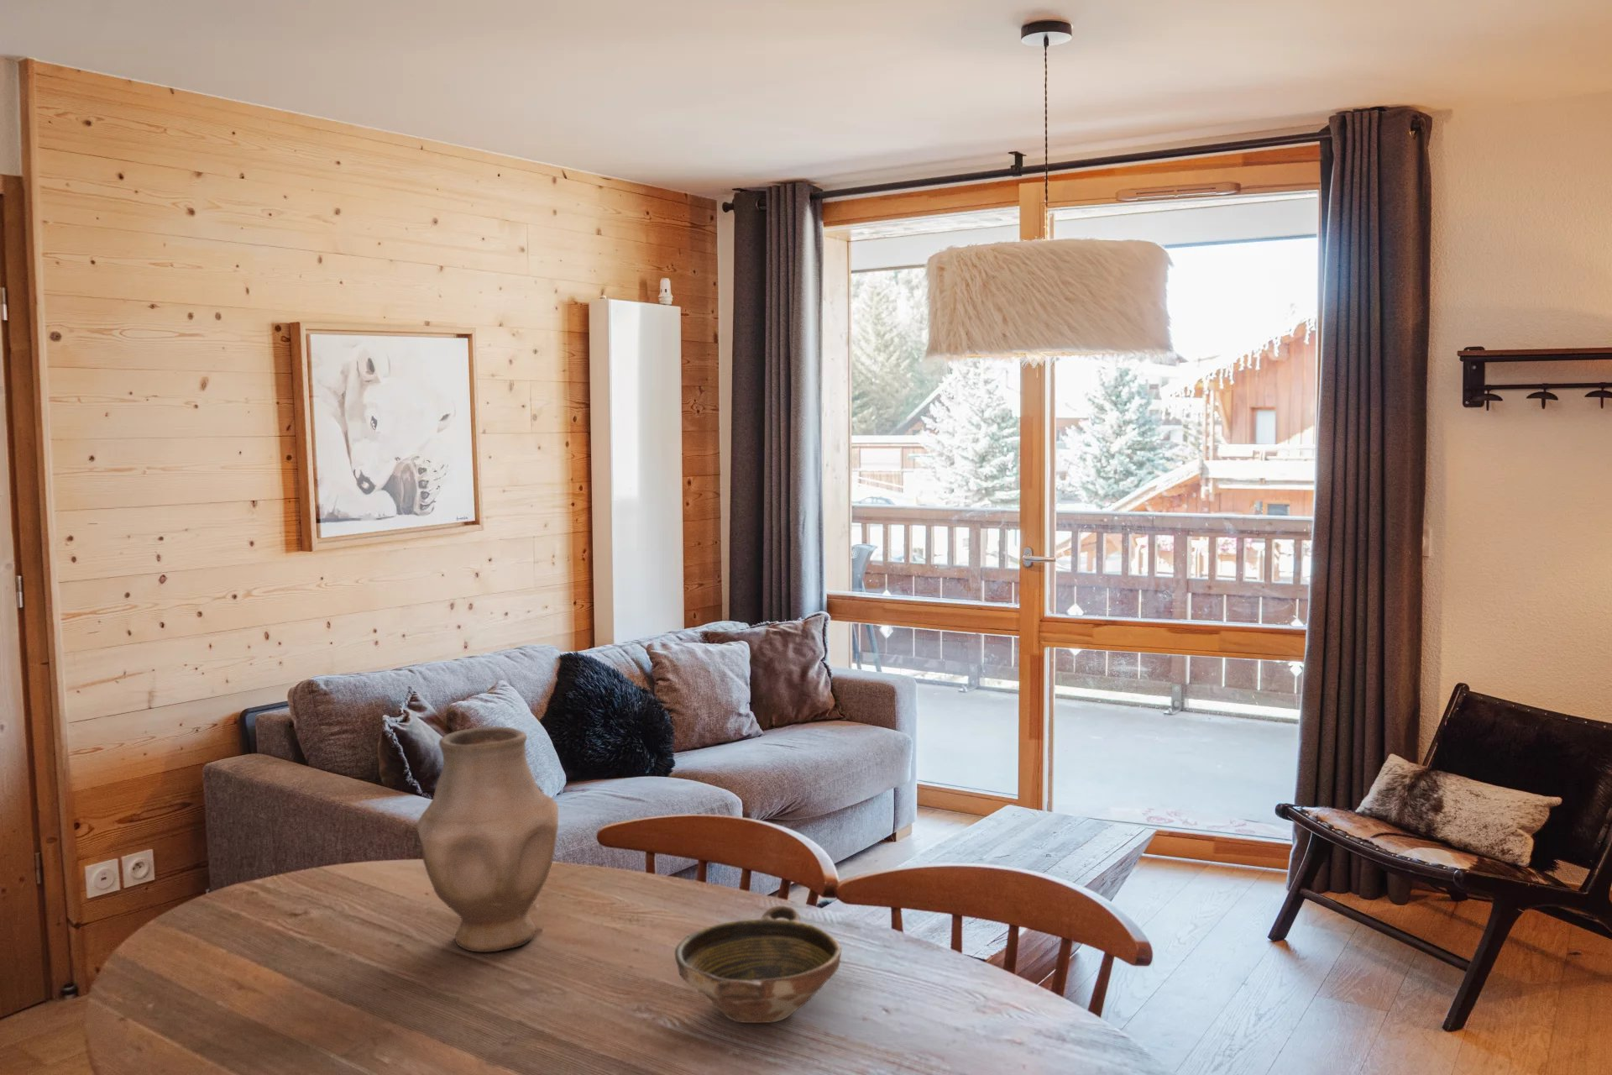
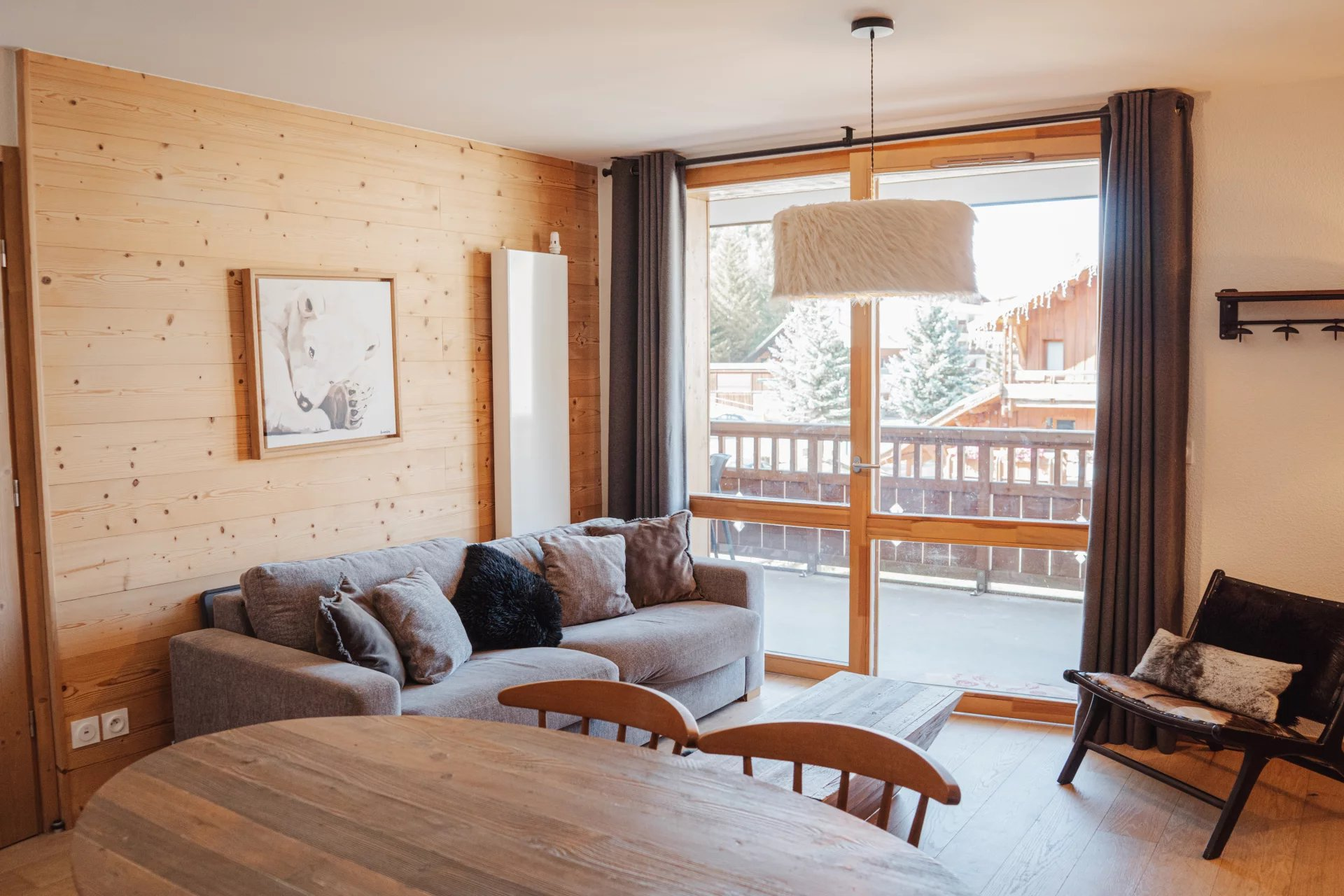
- vase (488, 837)
- bowl (758, 974)
